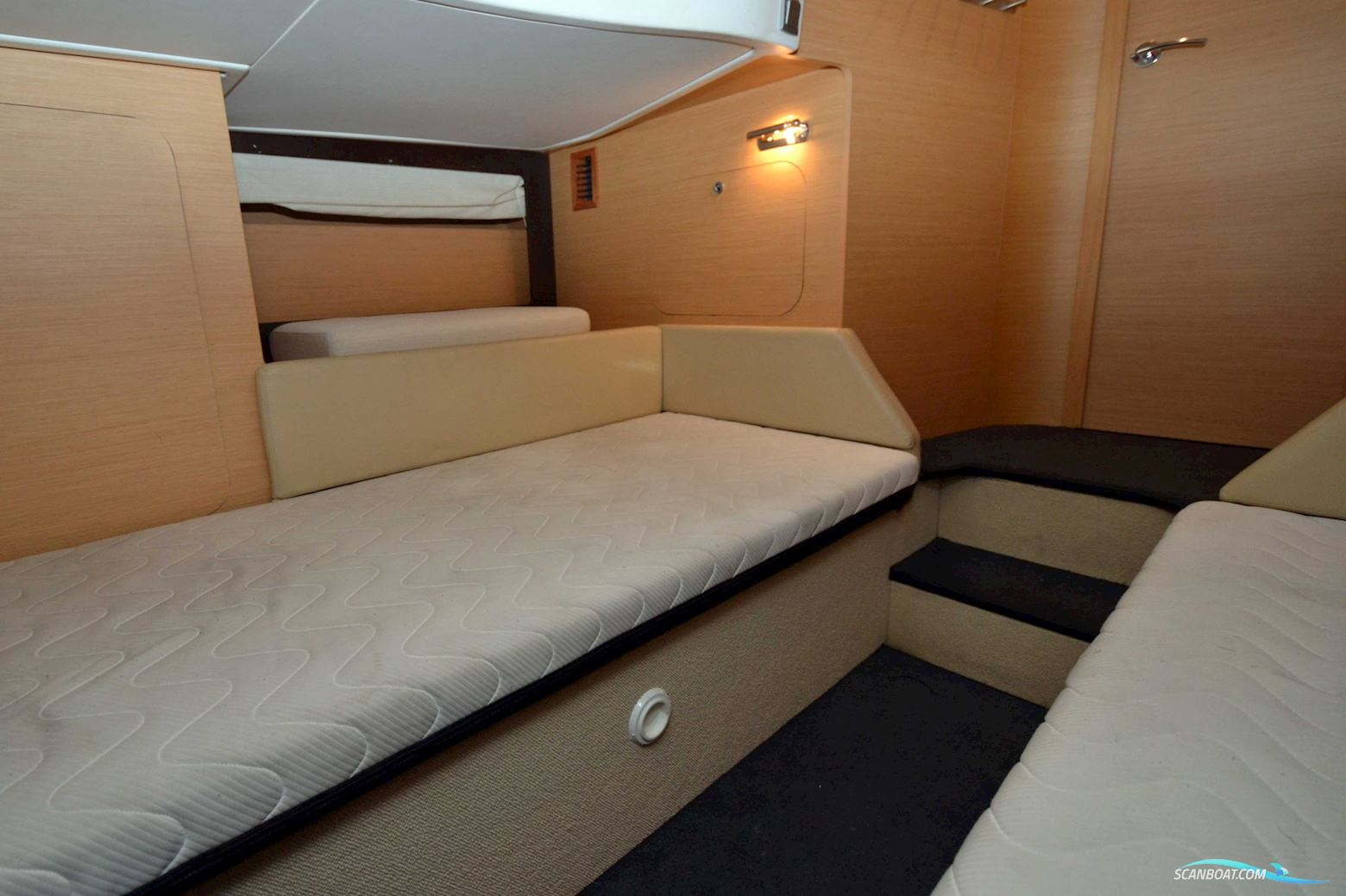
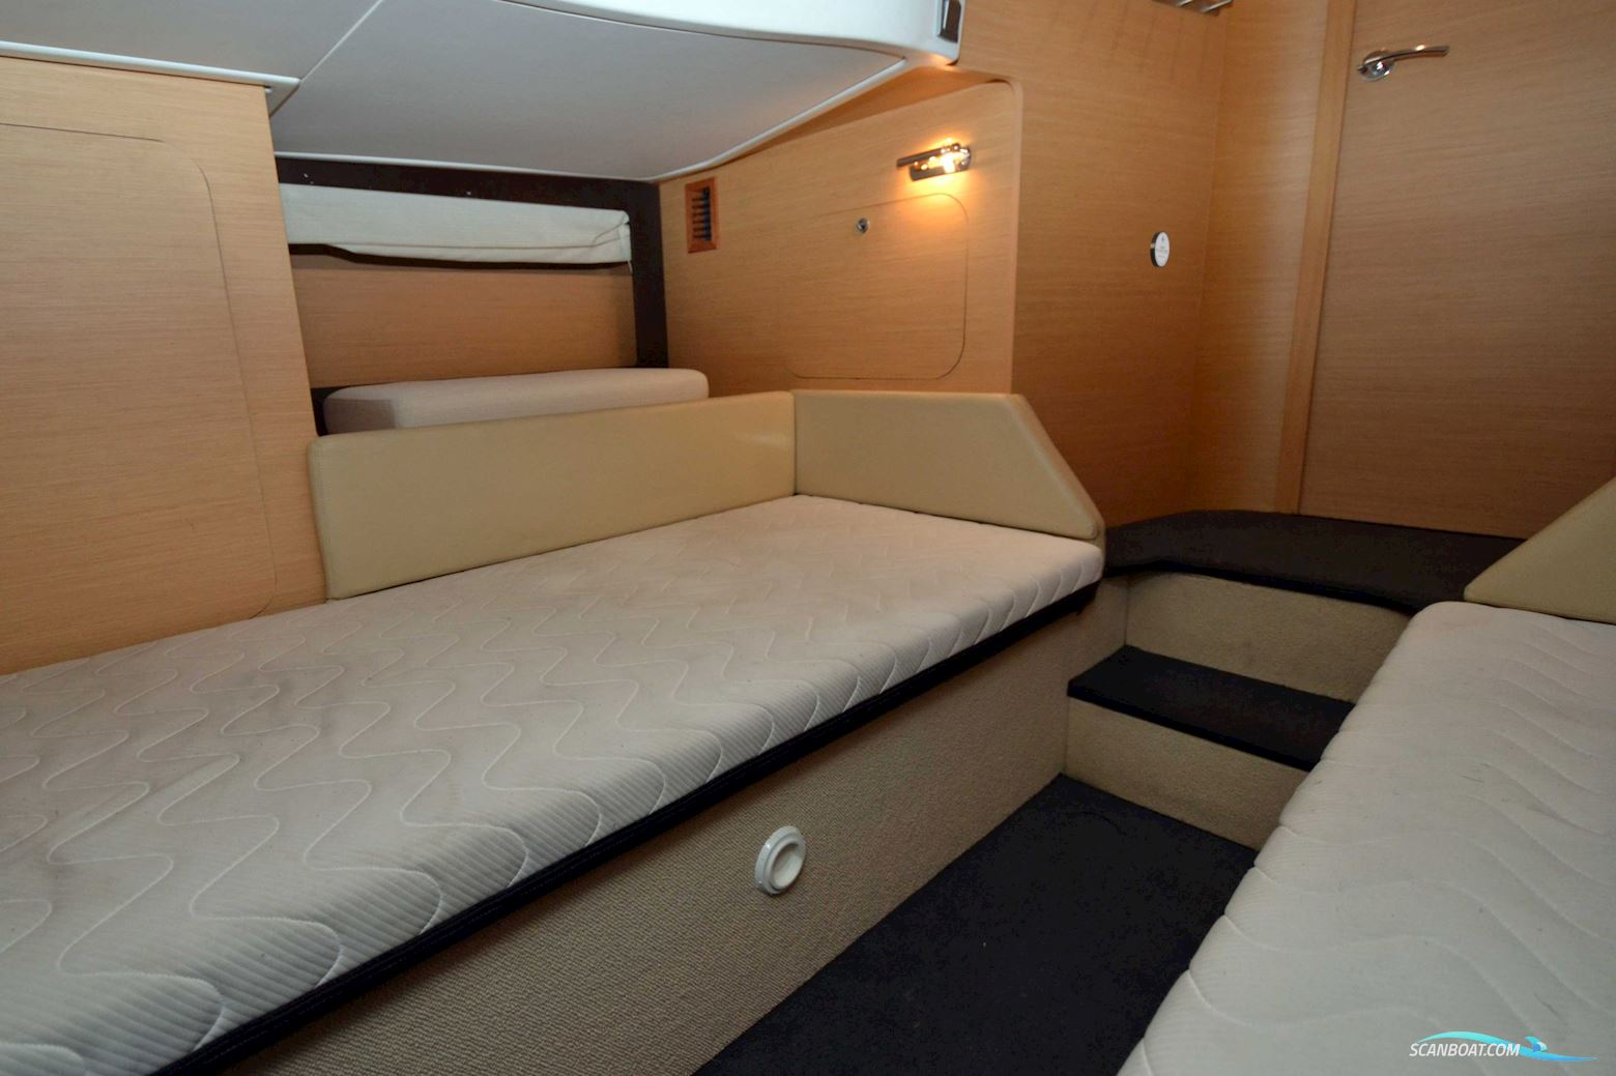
+ badge (1159, 249)
